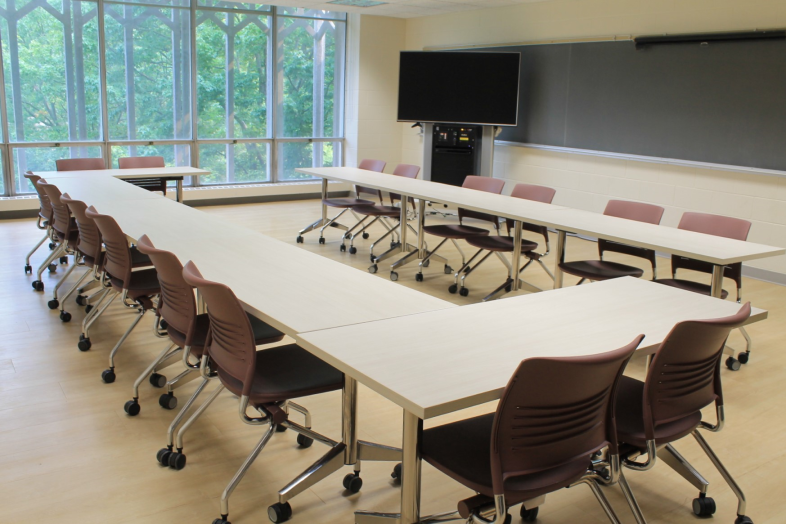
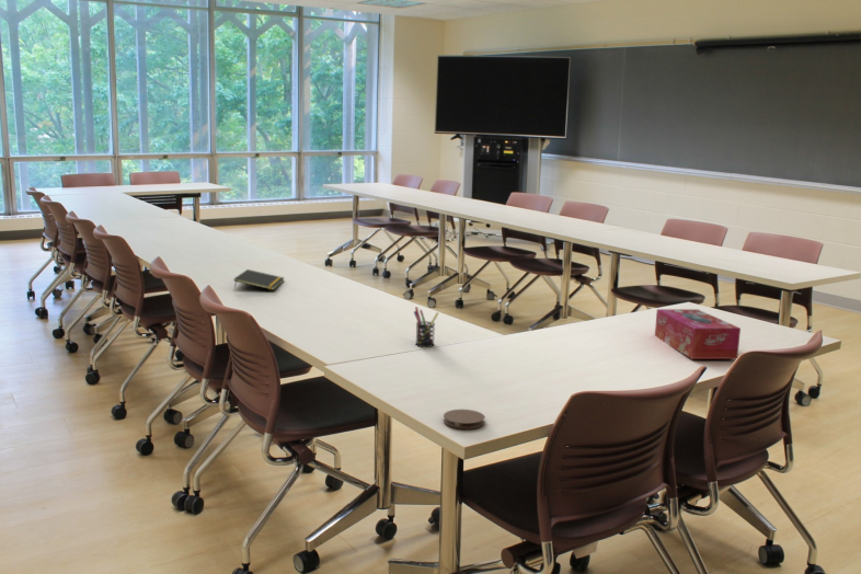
+ pen holder (424, 326)
+ tissue box (694, 332)
+ coaster (463, 418)
+ notepad (260, 279)
